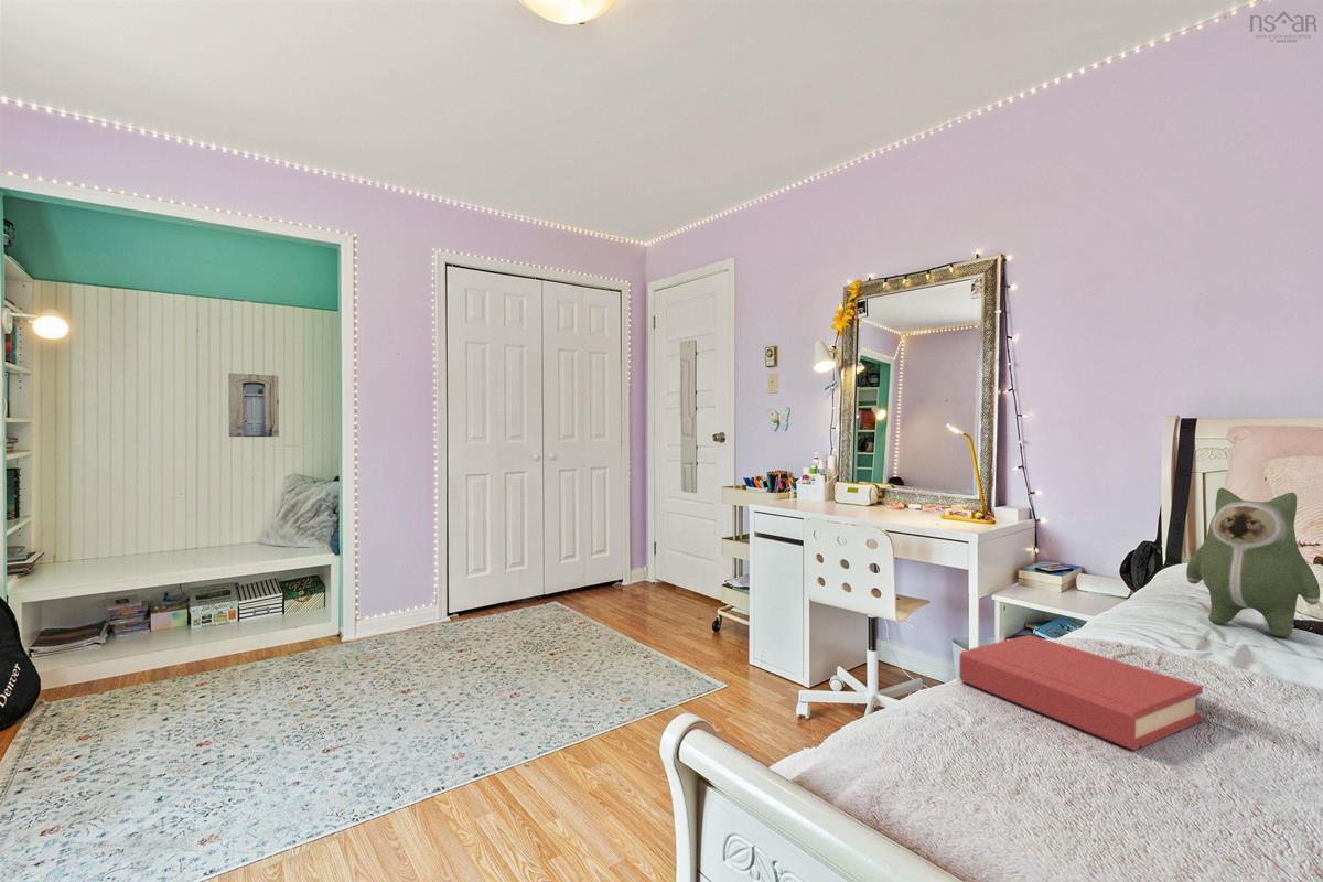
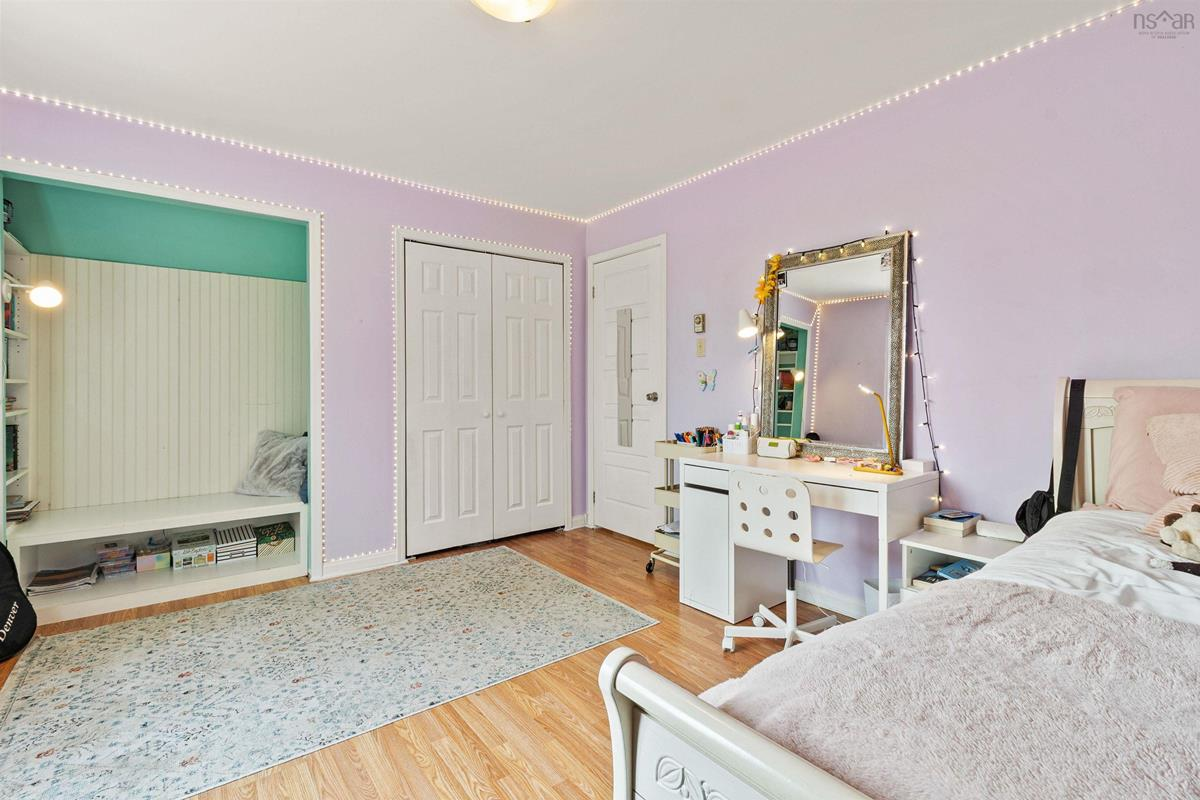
- hardback book (1072, 684)
- wall art (254, 405)
- plush toy (1249, 559)
